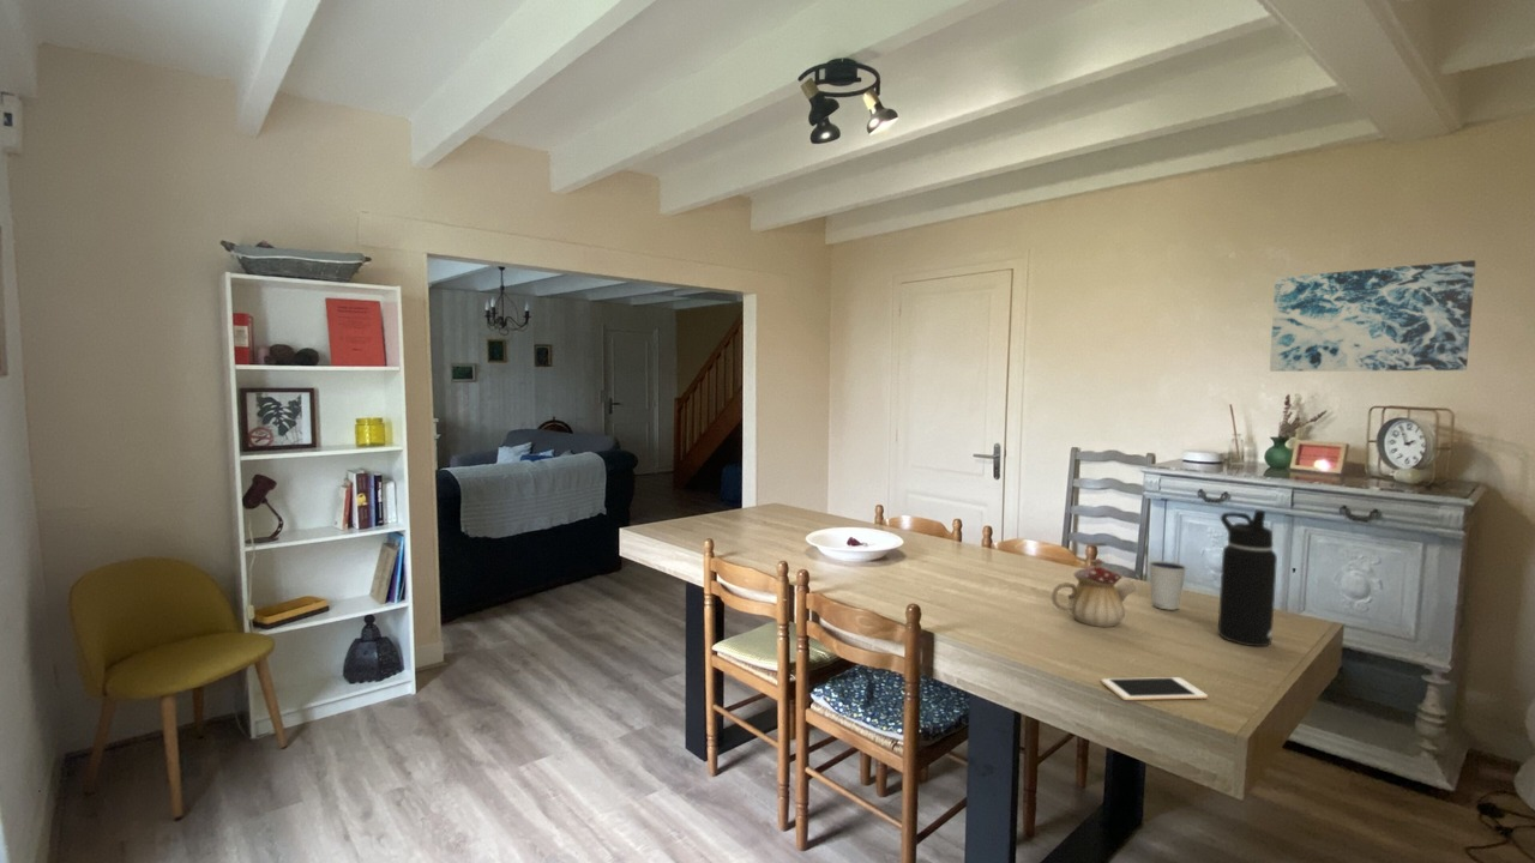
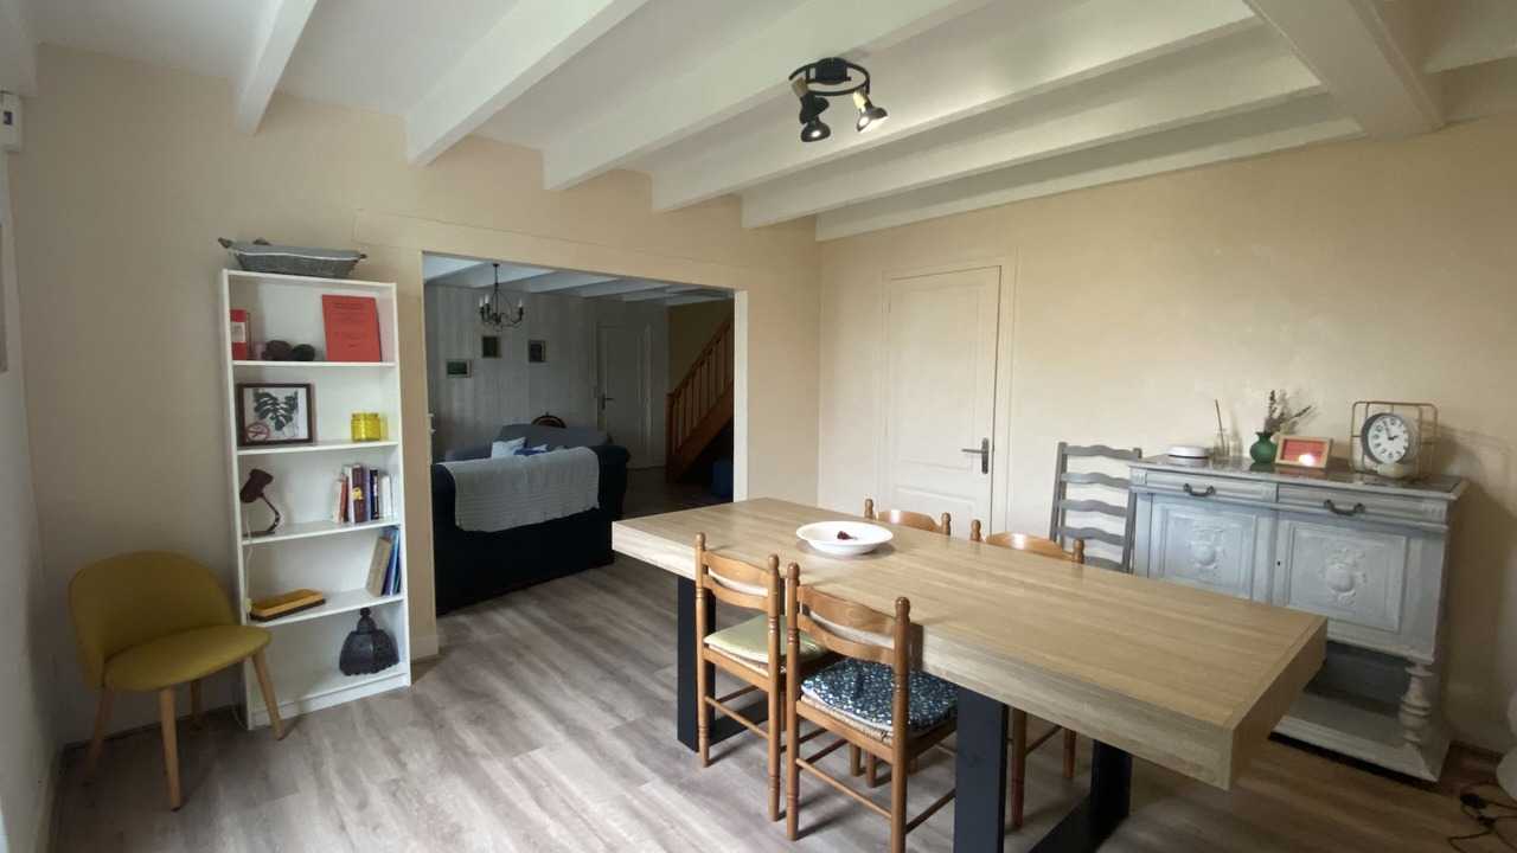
- teapot (1092, 589)
- cell phone (1152, 688)
- dixie cup (1166, 585)
- water bottle (1244, 572)
- wall art (1364, 320)
